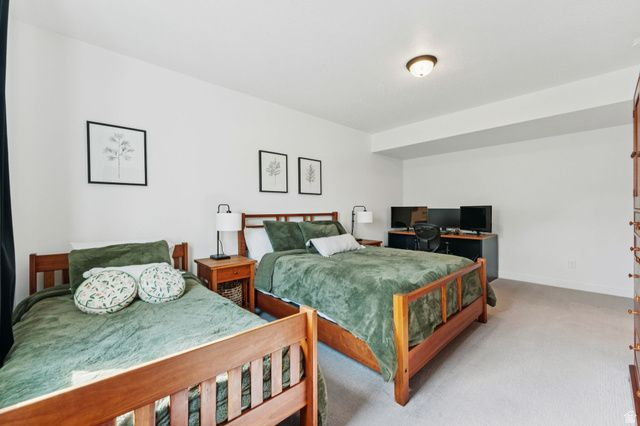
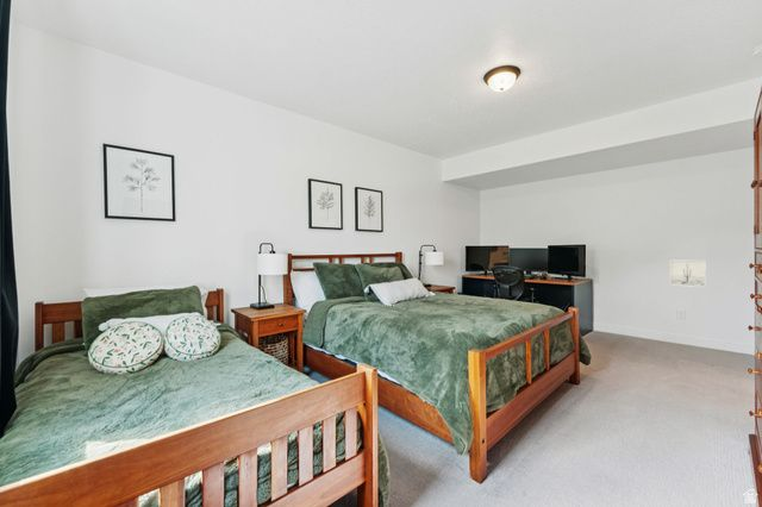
+ wall art (687, 273)
